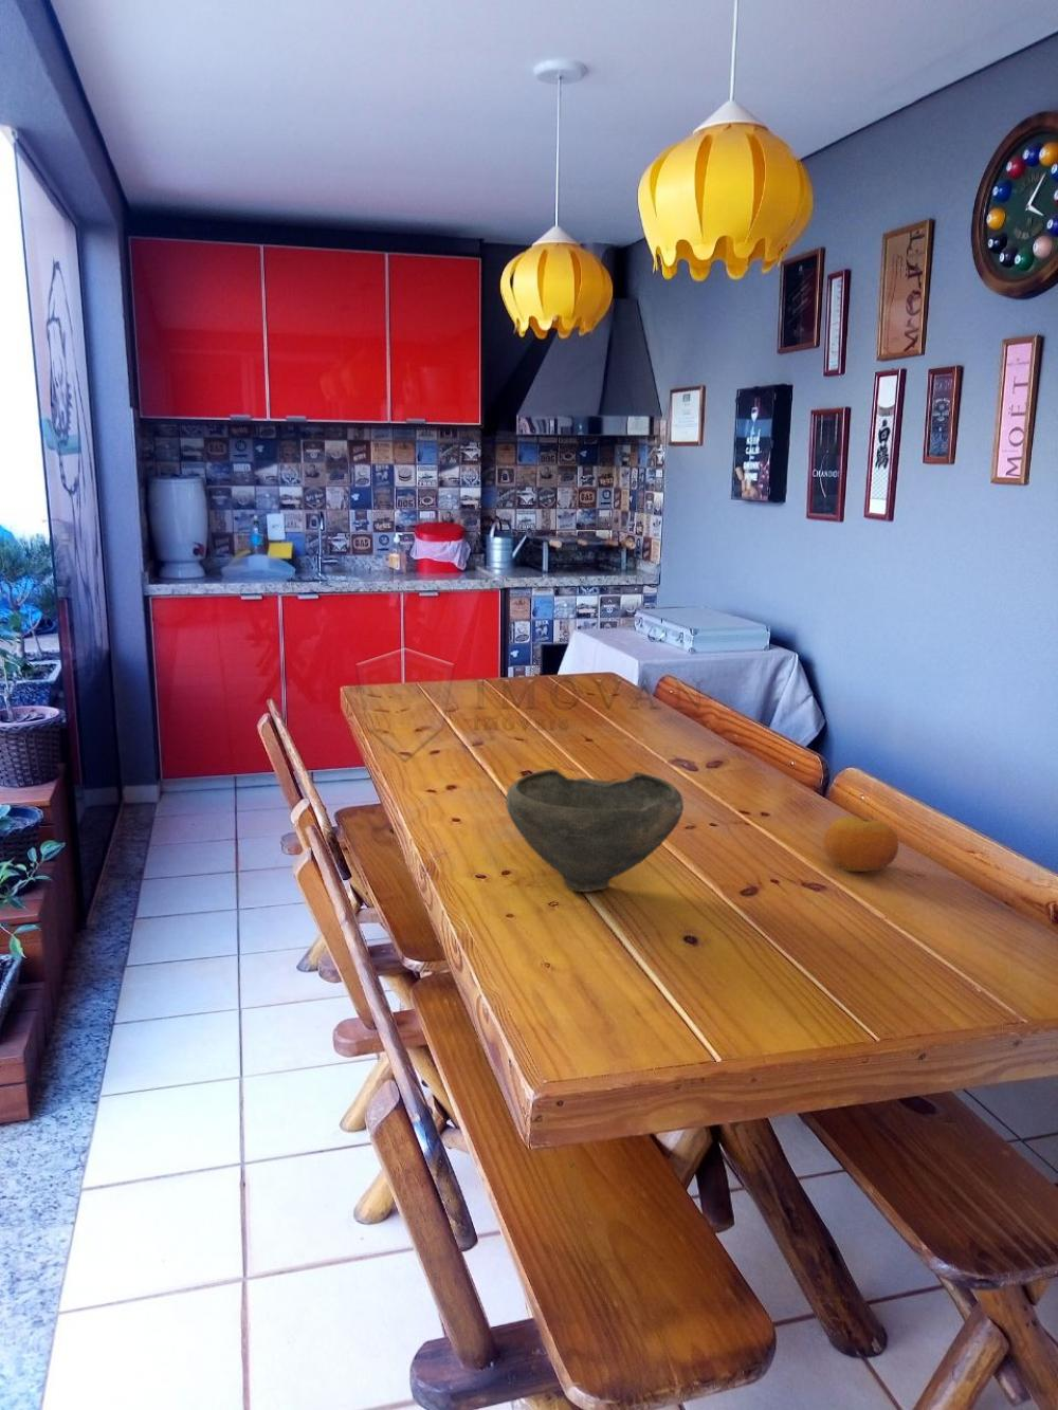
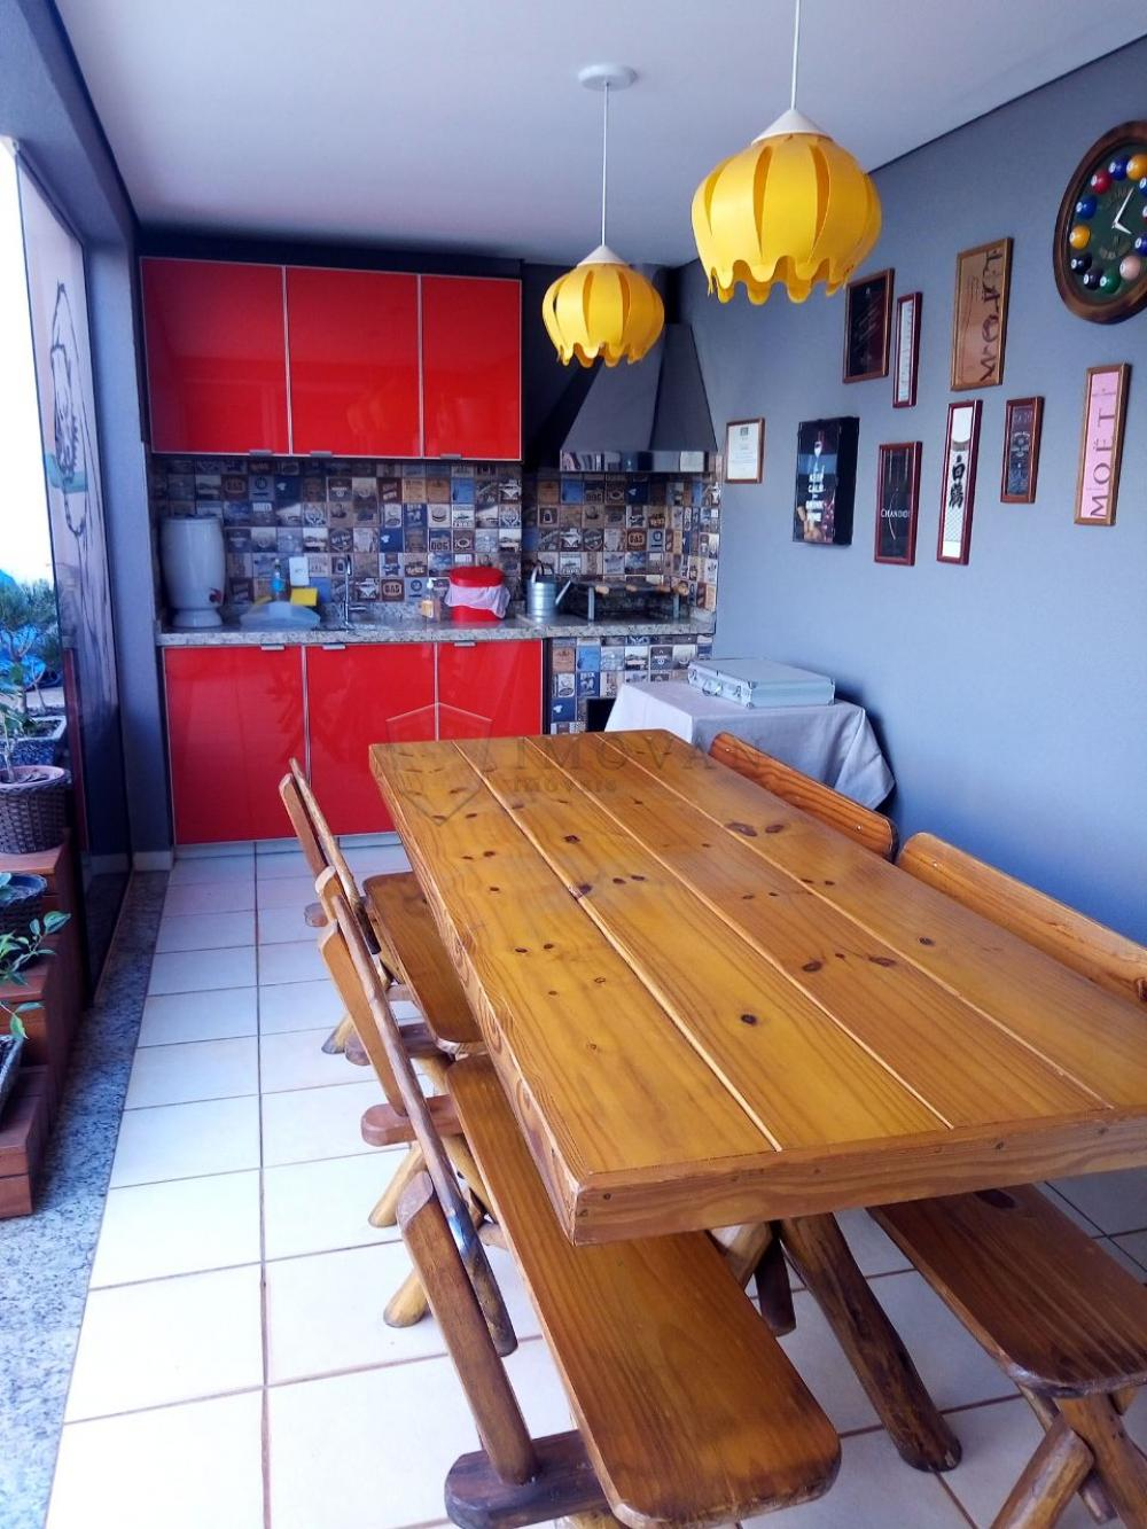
- fruit (860, 843)
- bowl (592, 837)
